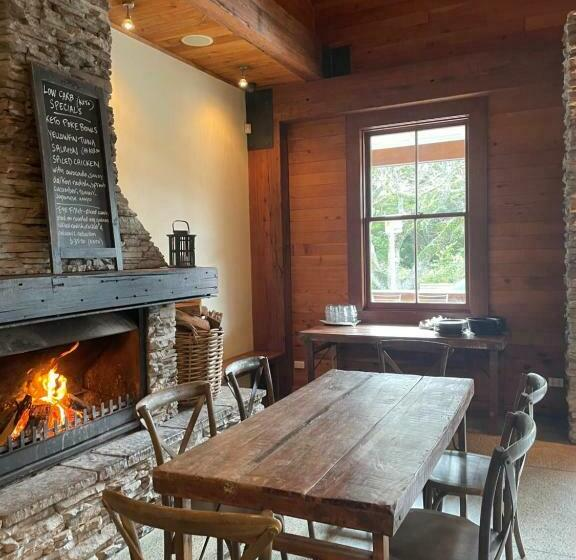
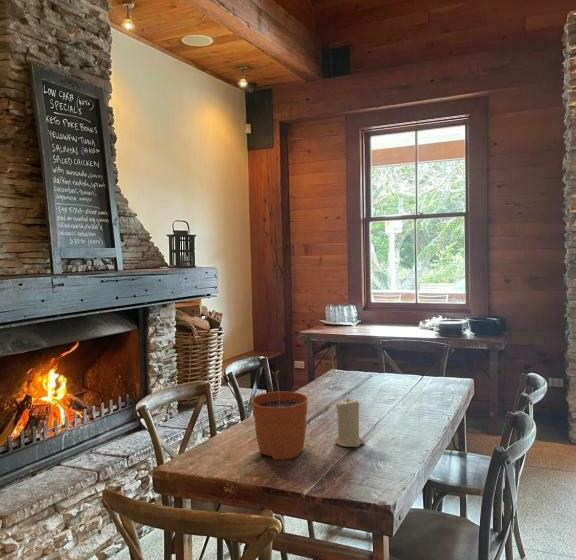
+ candle (348, 420)
+ plant pot (280, 412)
